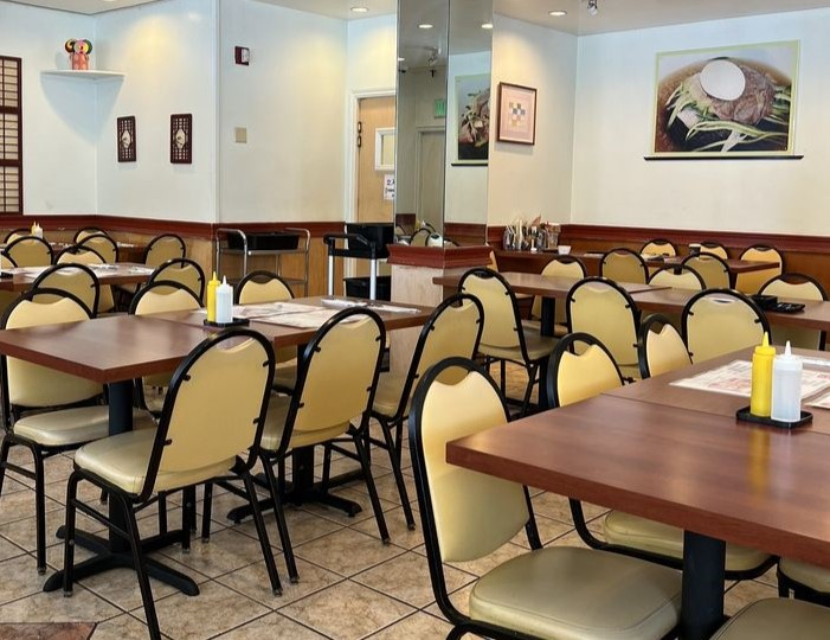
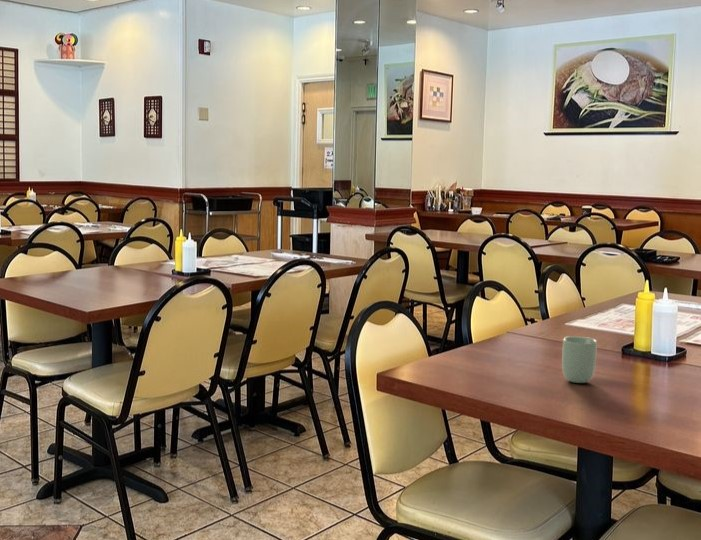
+ cup (578, 360)
